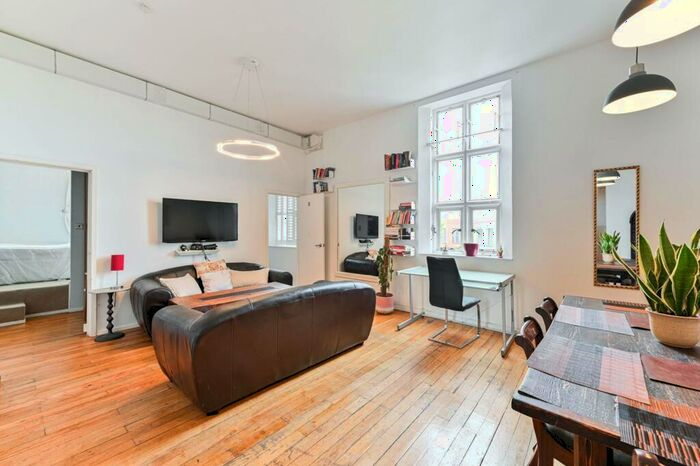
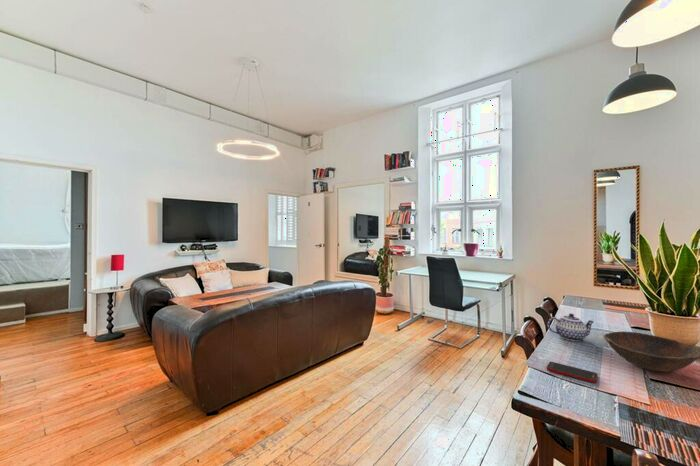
+ cell phone (571, 371)
+ bowl (648, 354)
+ teapot (570, 325)
